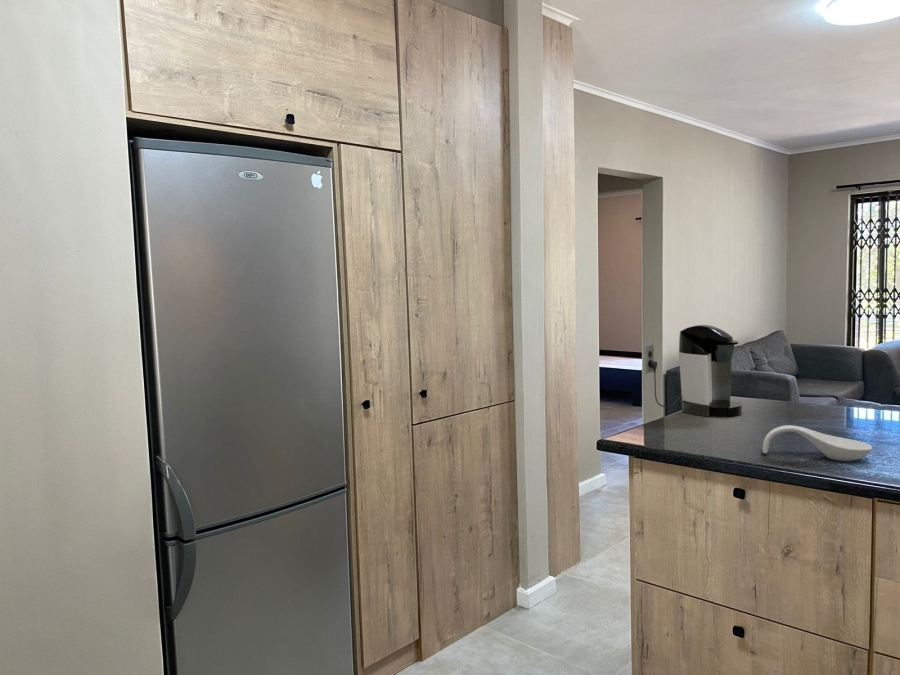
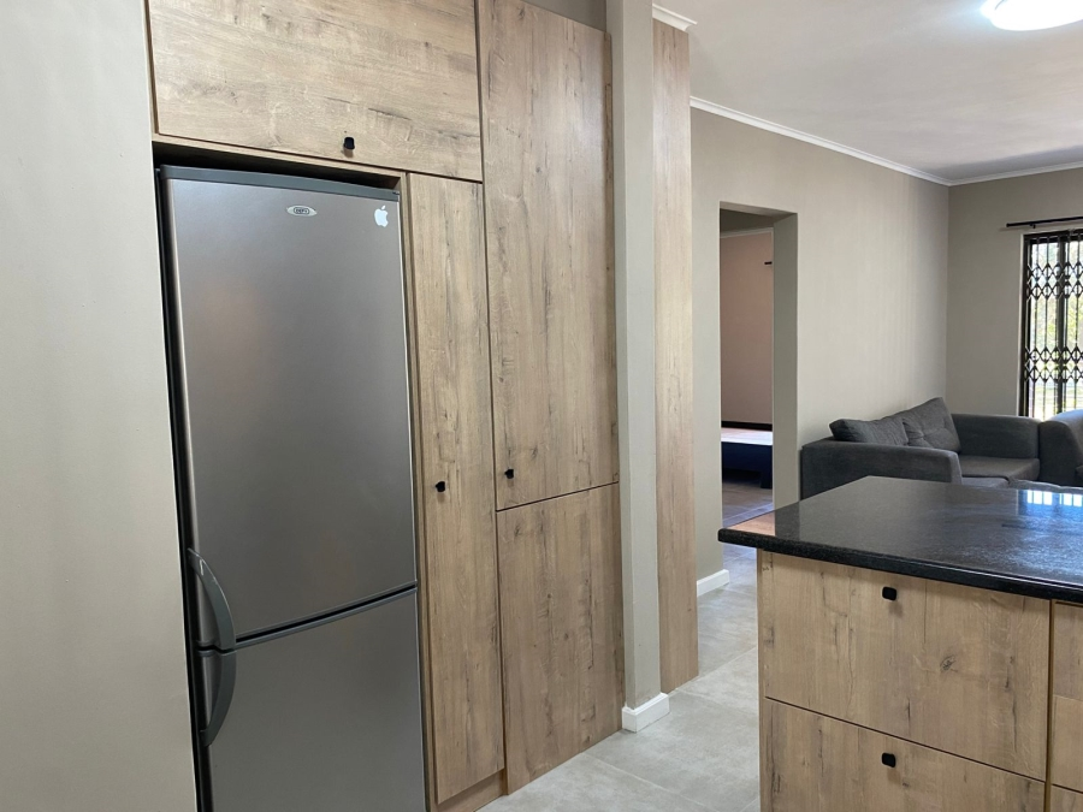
- spoon rest (815, 442)
- coffee maker (699, 370)
